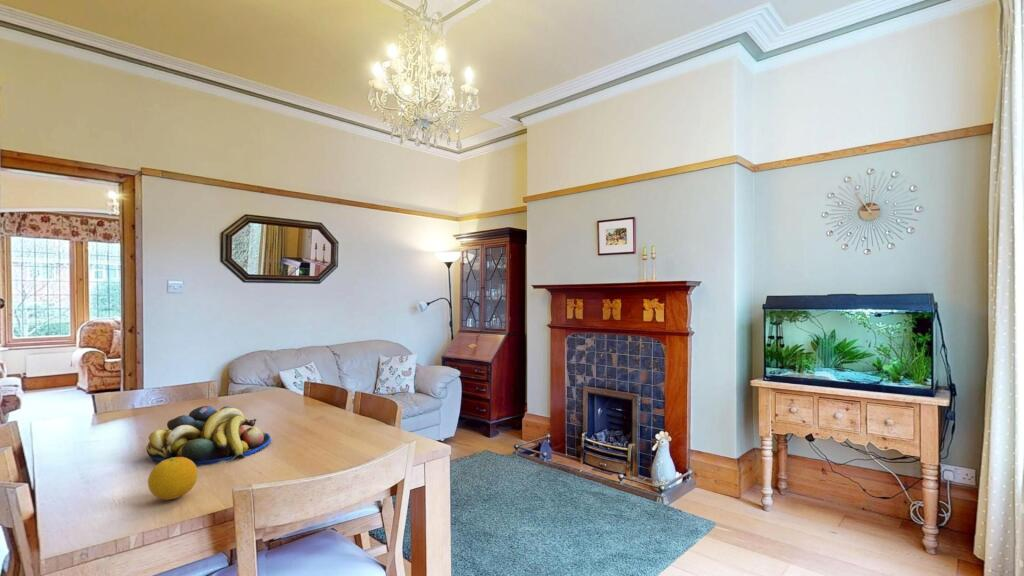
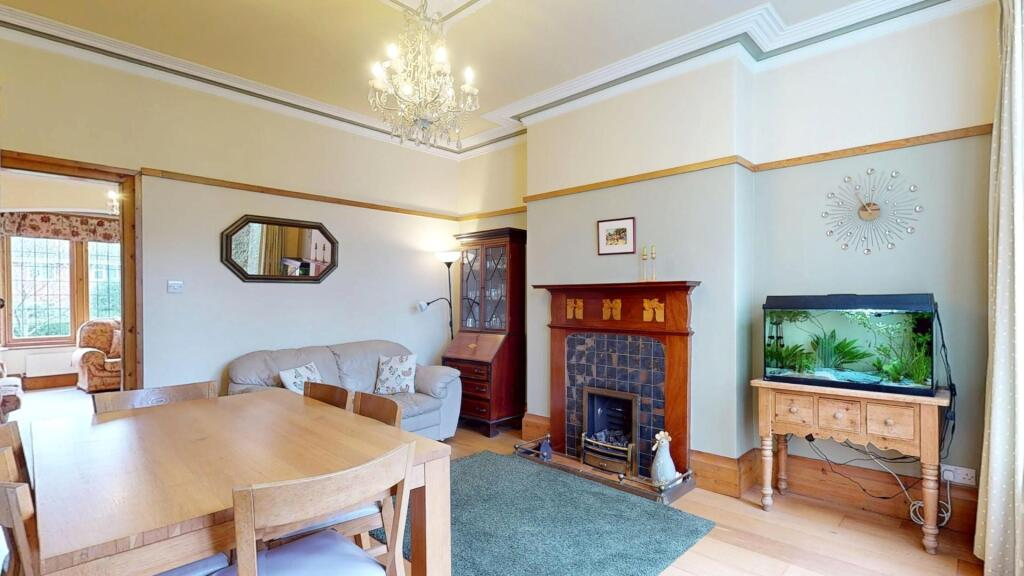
- fruit bowl (214, 428)
- fruit (173, 477)
